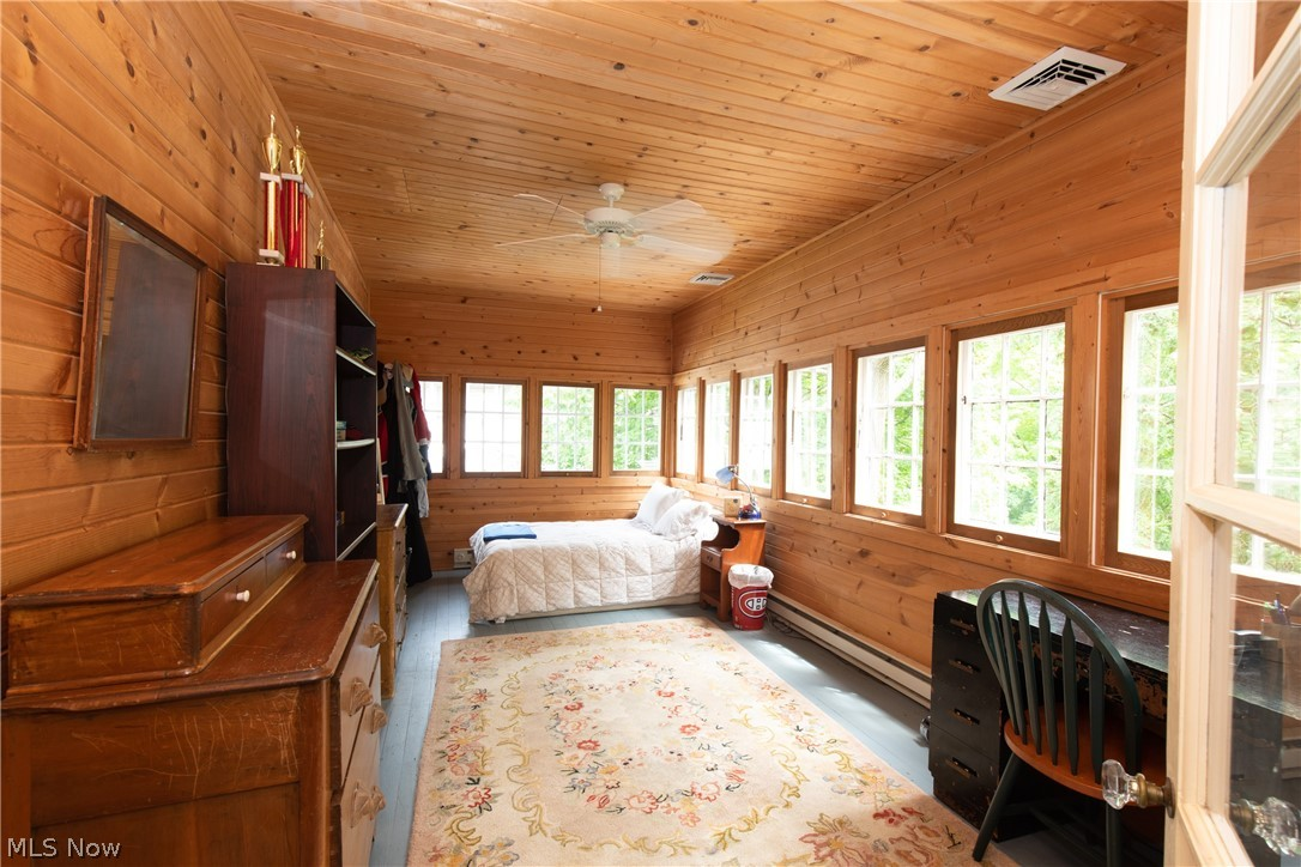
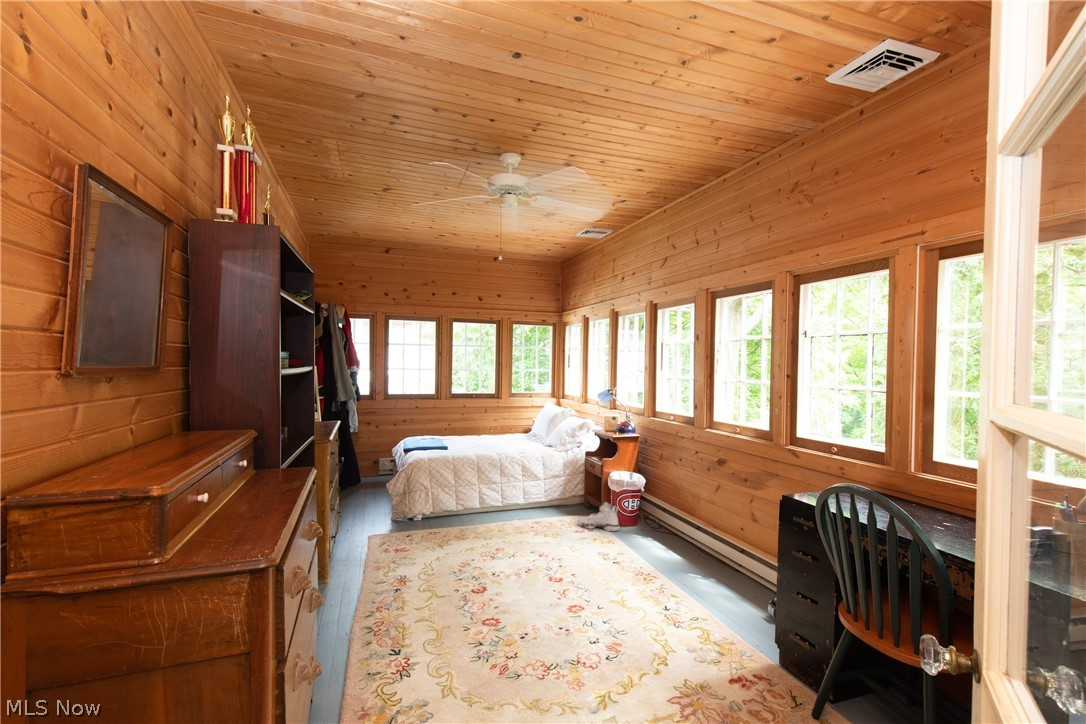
+ sneaker (598, 515)
